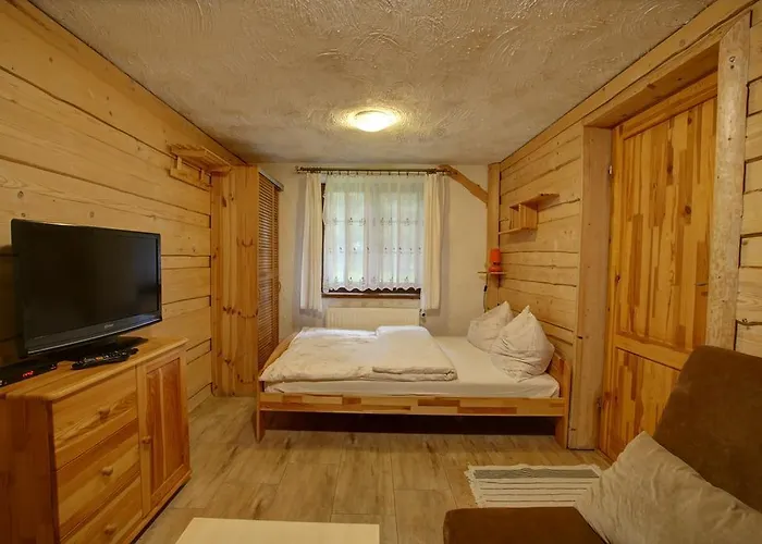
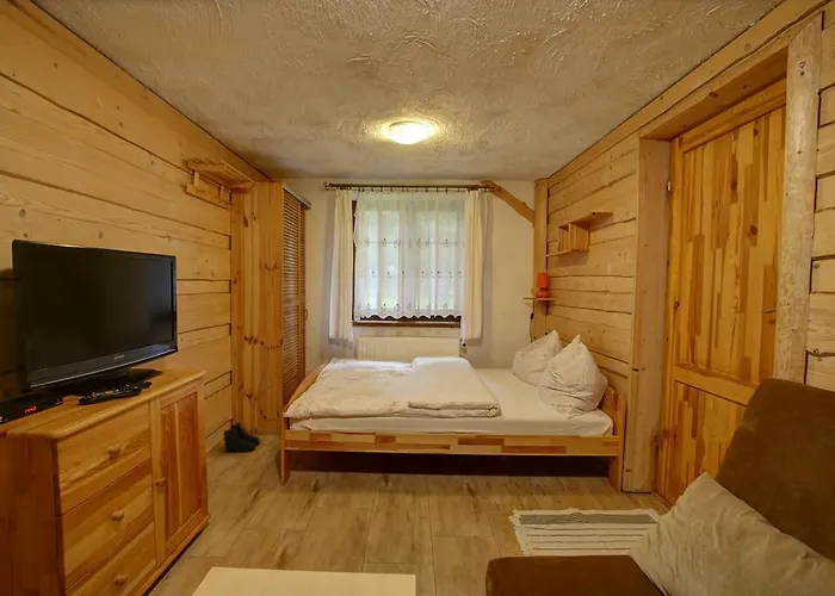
+ boots (241, 435)
